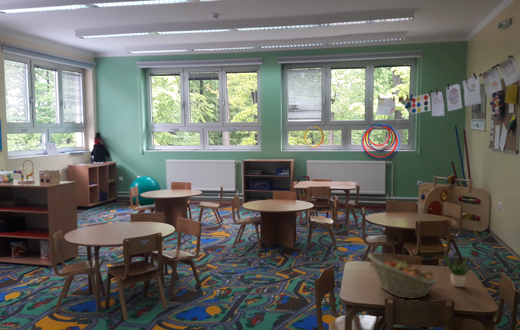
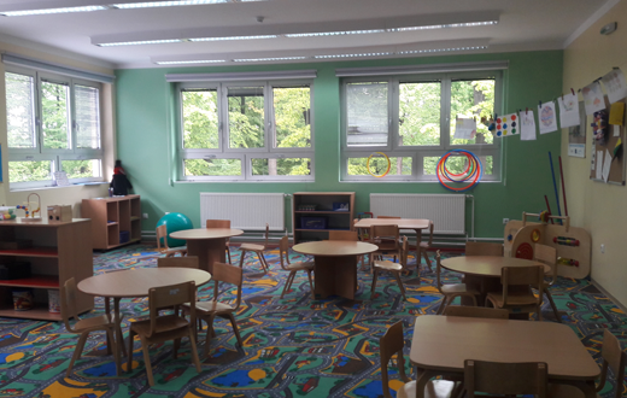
- fruit basket (400, 273)
- potted plant (457, 267)
